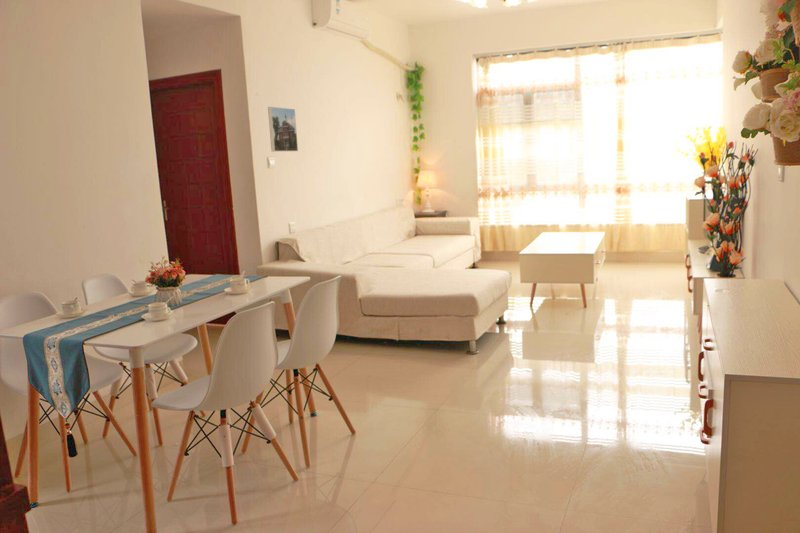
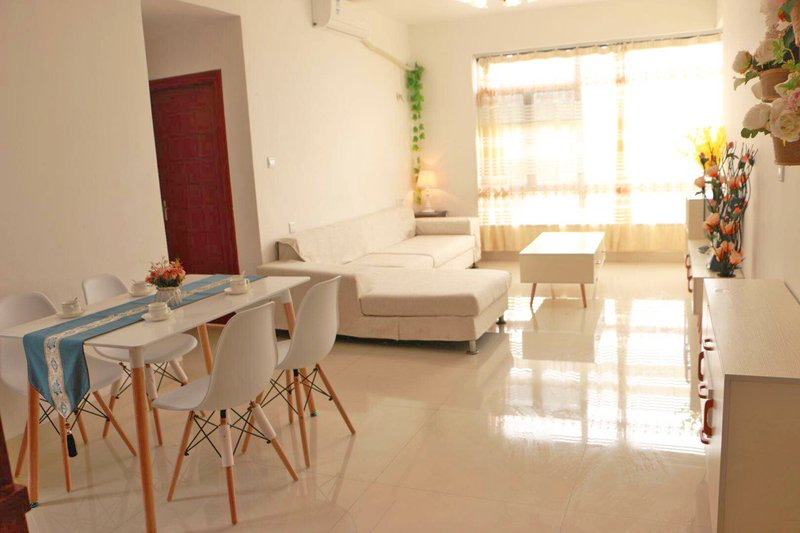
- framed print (283, 129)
